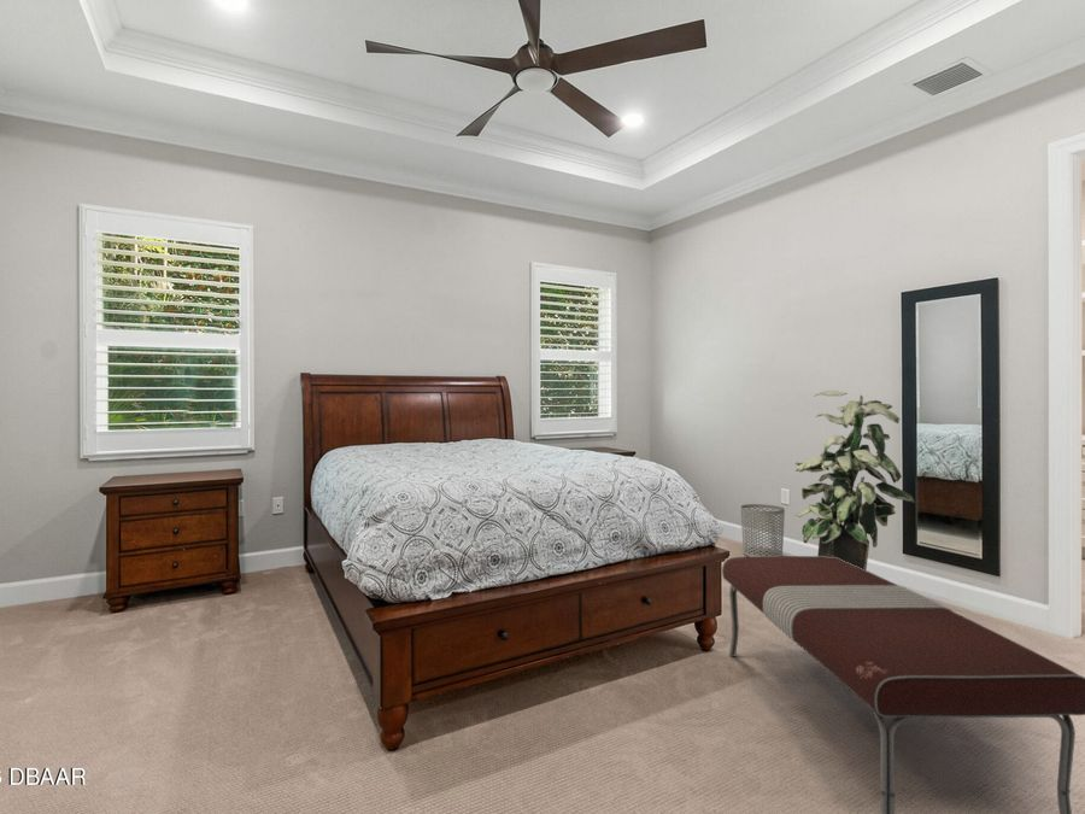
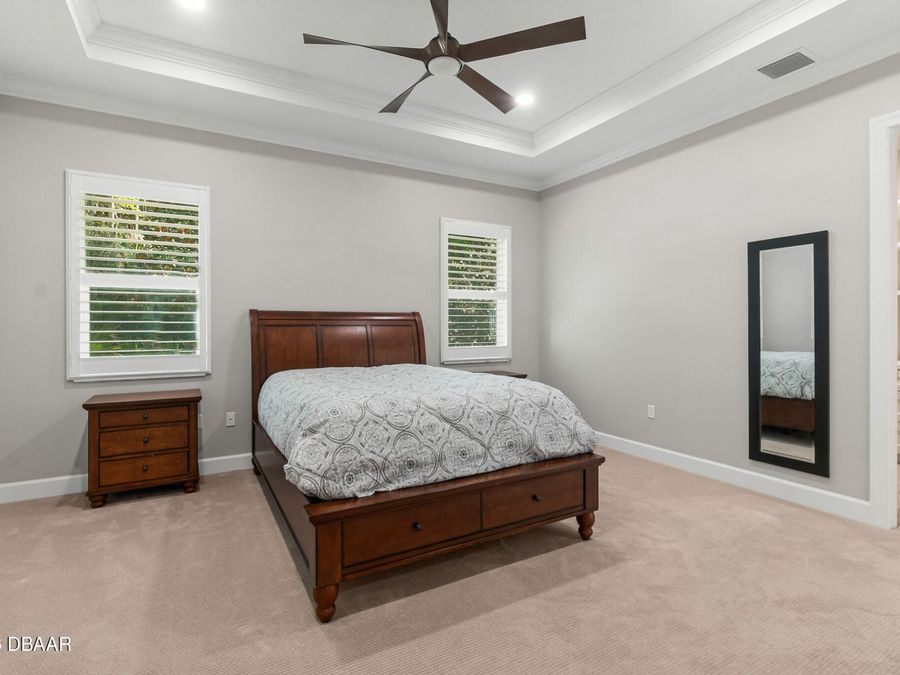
- bench (855, 661)
- waste bin (762, 531)
- indoor plant (844, 490)
